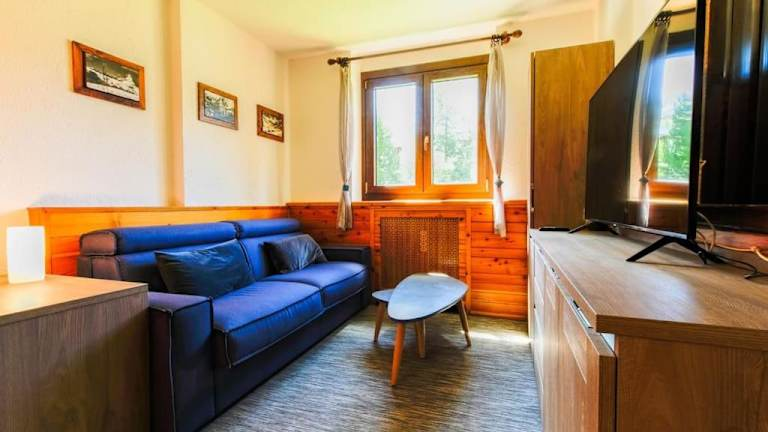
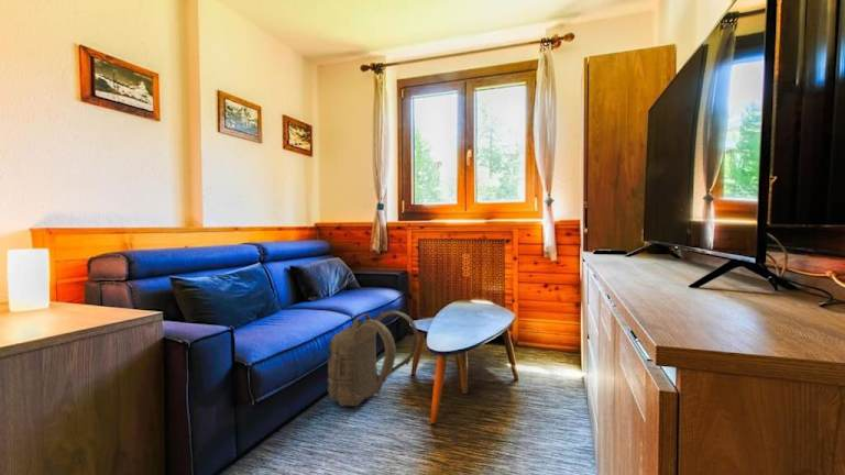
+ backpack (370, 357)
